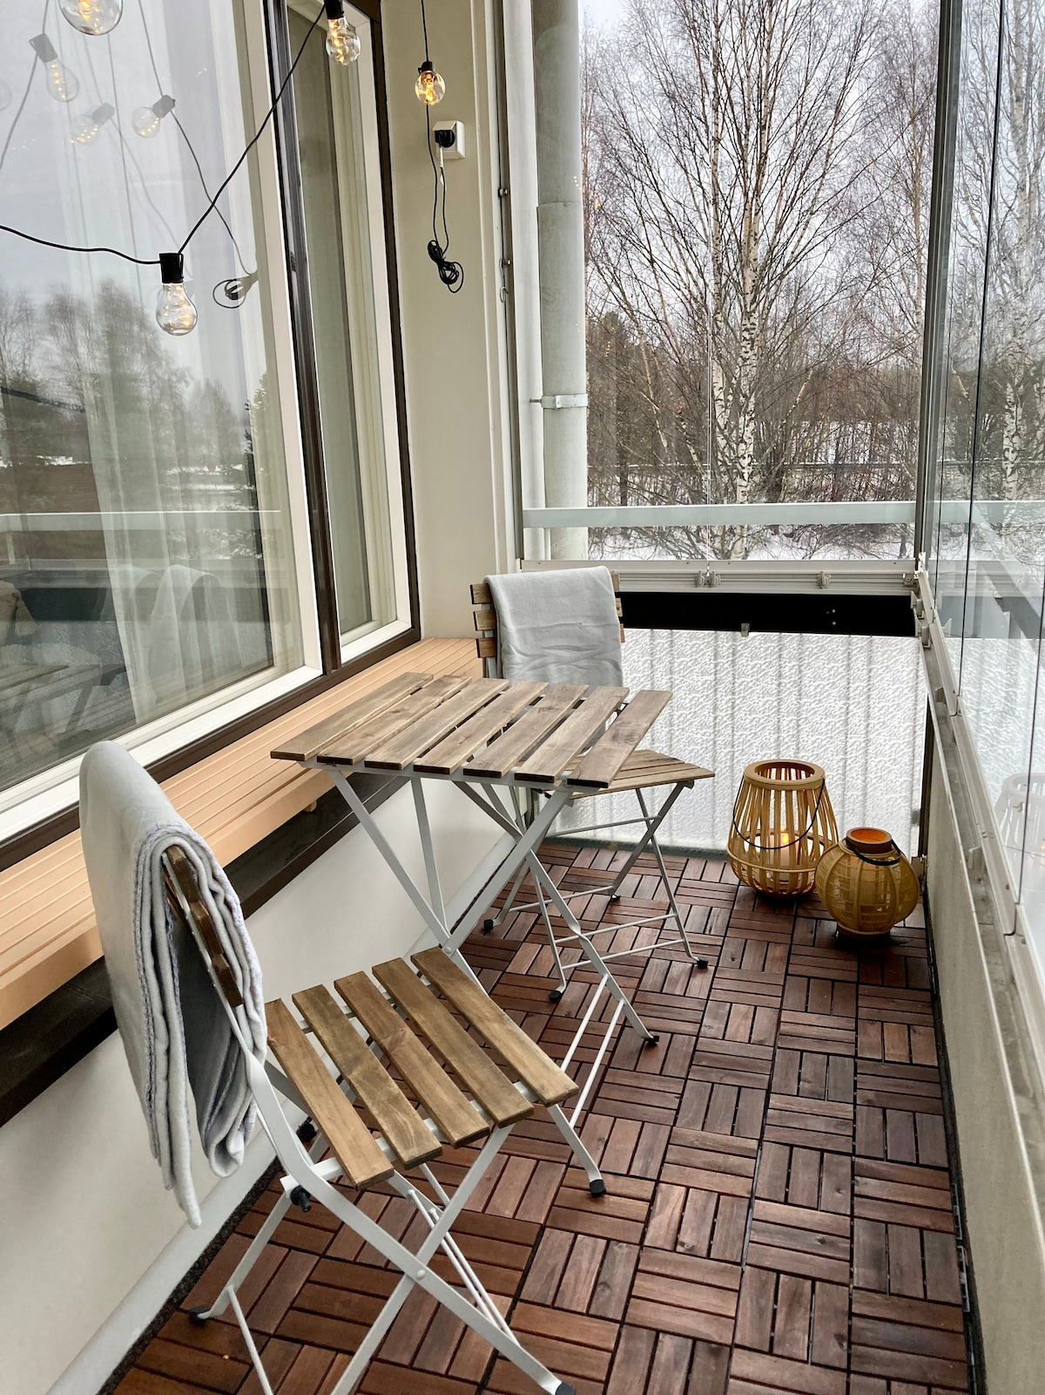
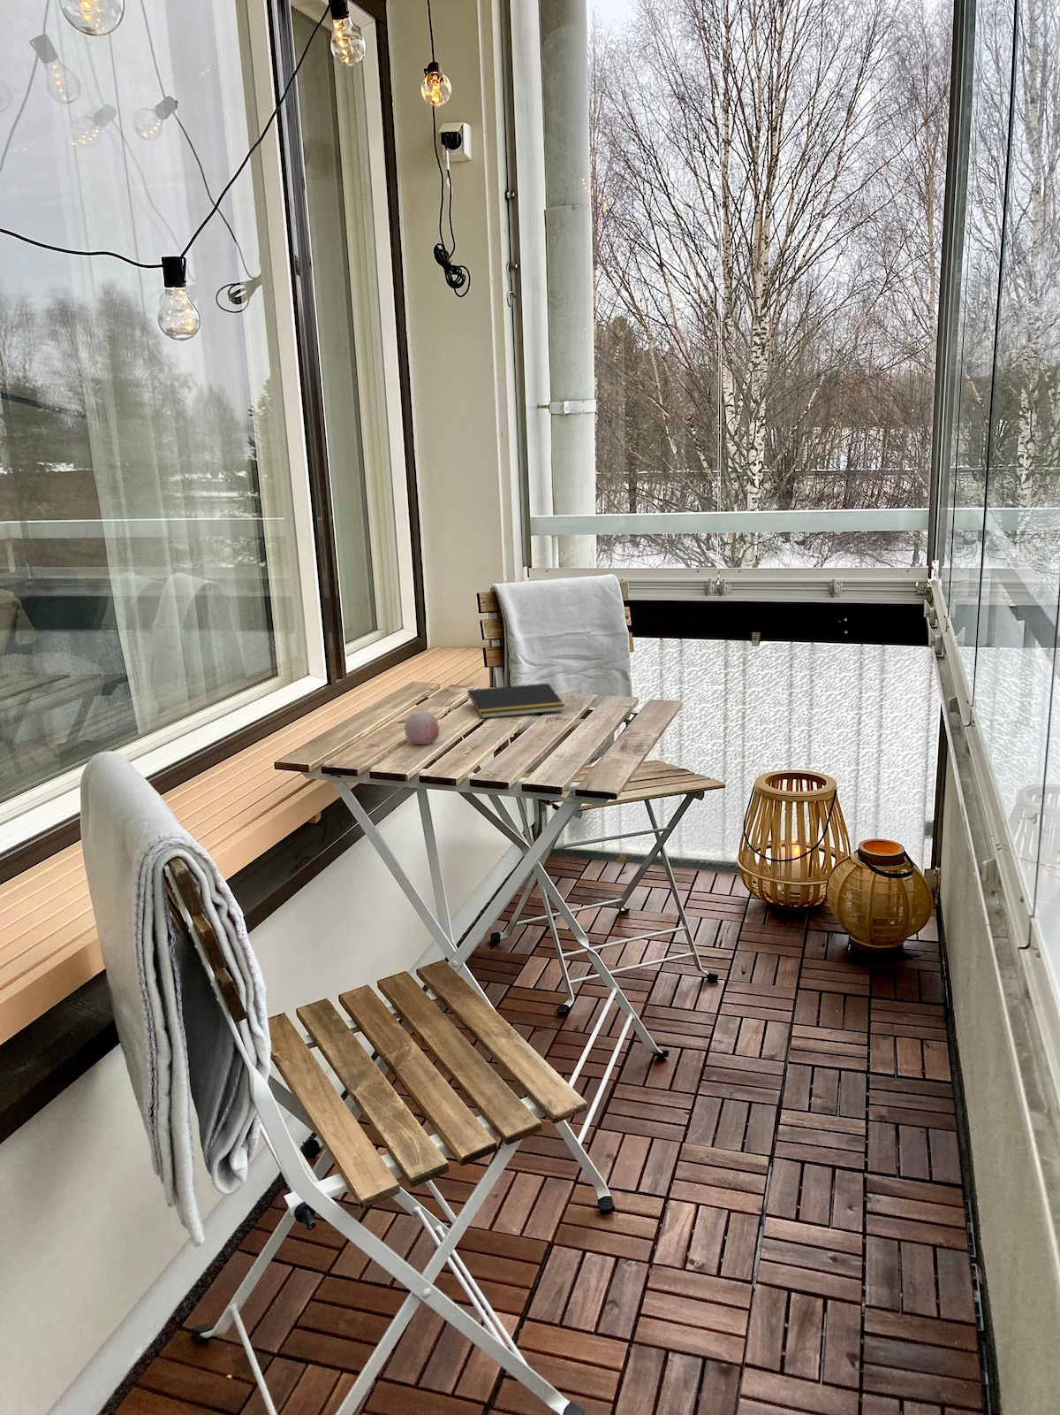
+ apple (421, 726)
+ notepad (516, 700)
